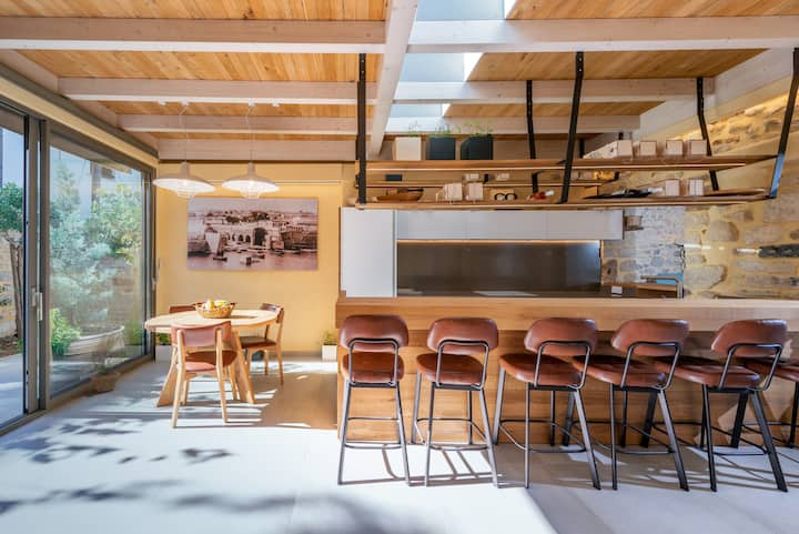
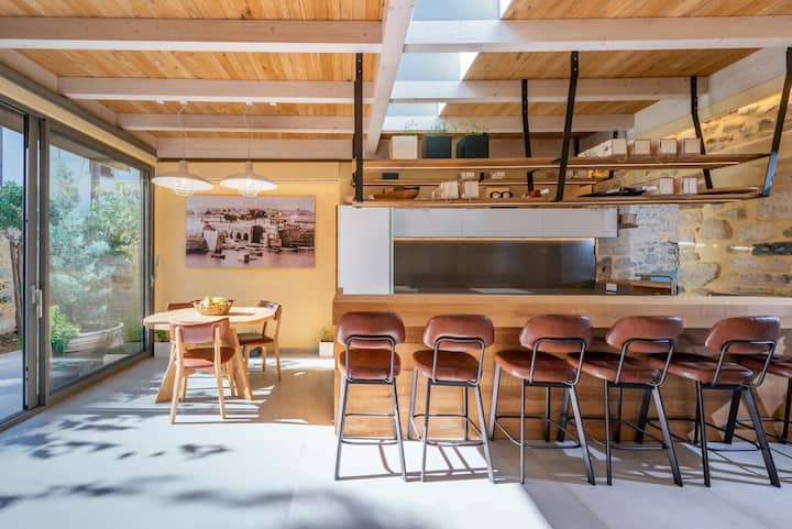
- potted plant (103, 370)
